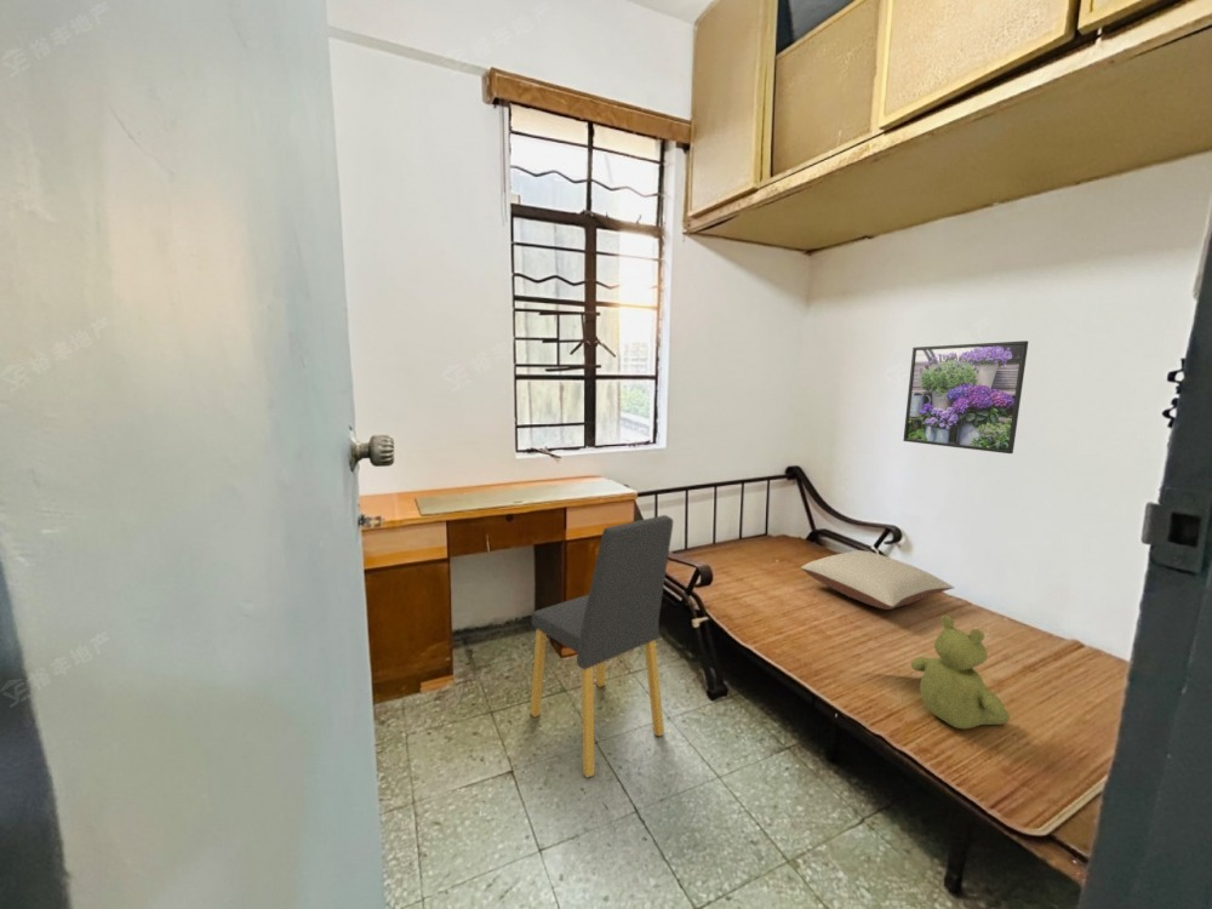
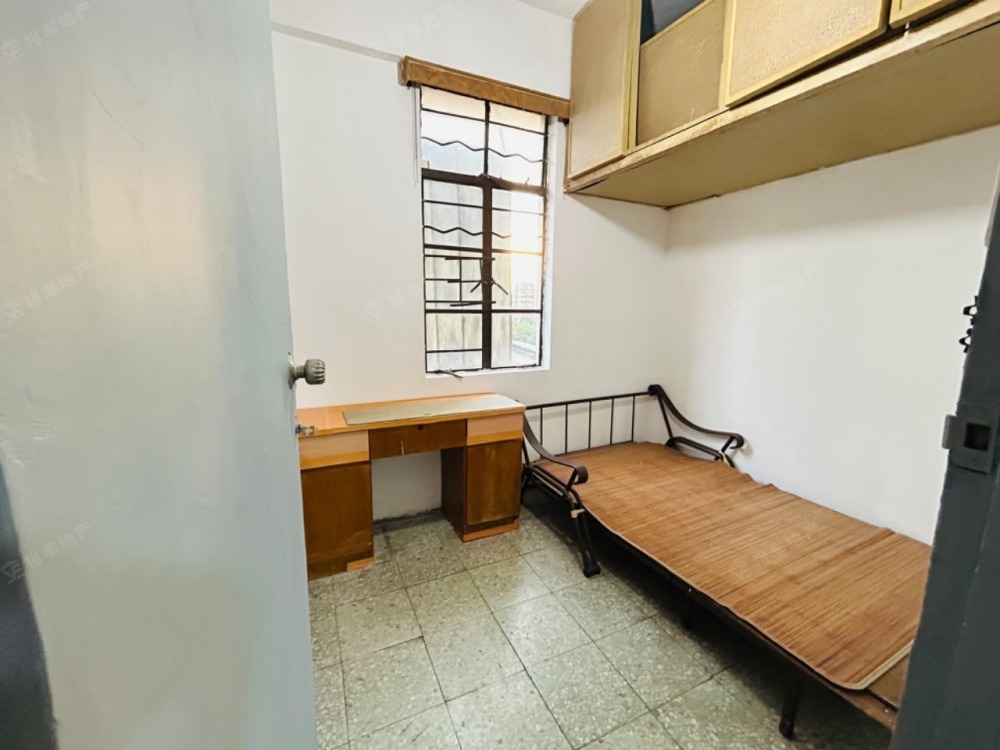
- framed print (959, 396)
- pillow (873, 578)
- stuffed bear (966, 669)
- dining chair (596, 621)
